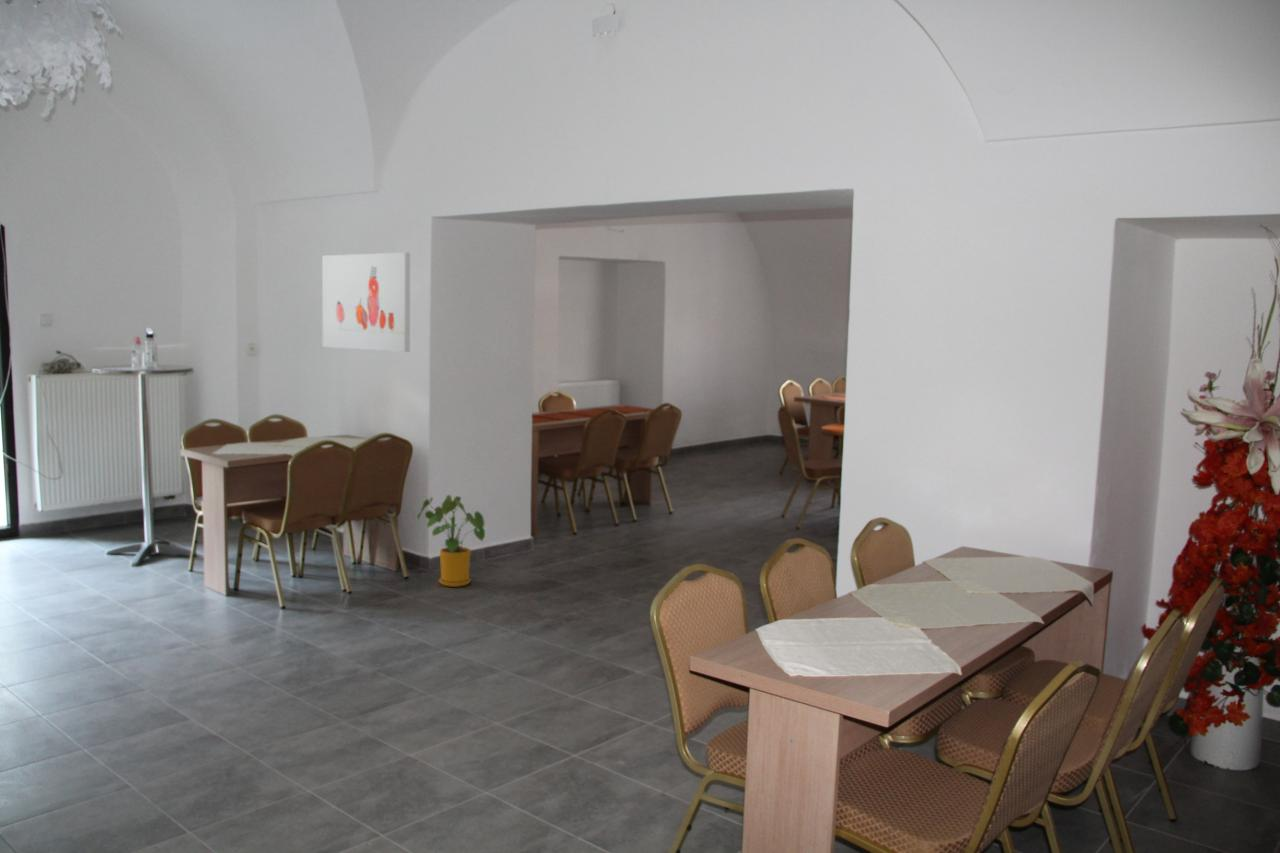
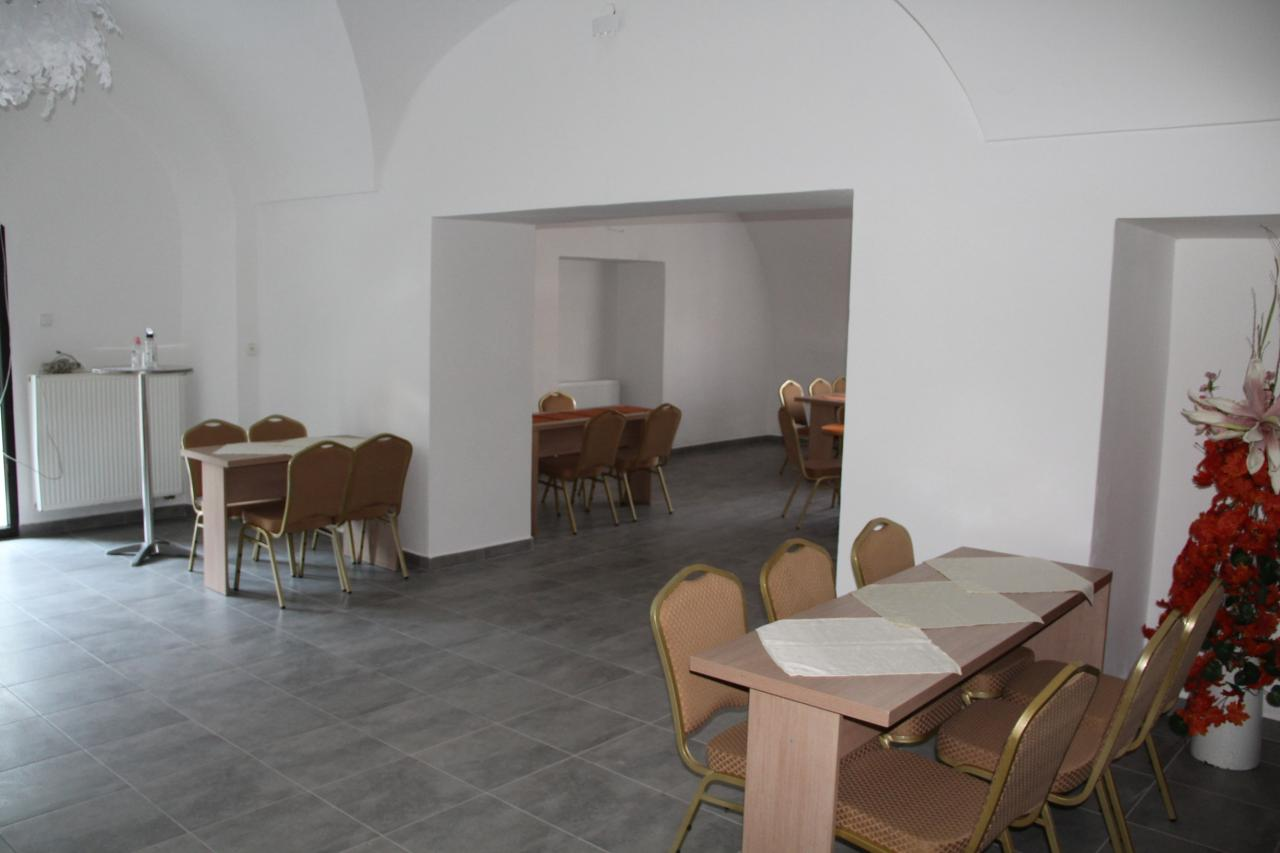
- house plant (451, 541)
- wall art (364, 302)
